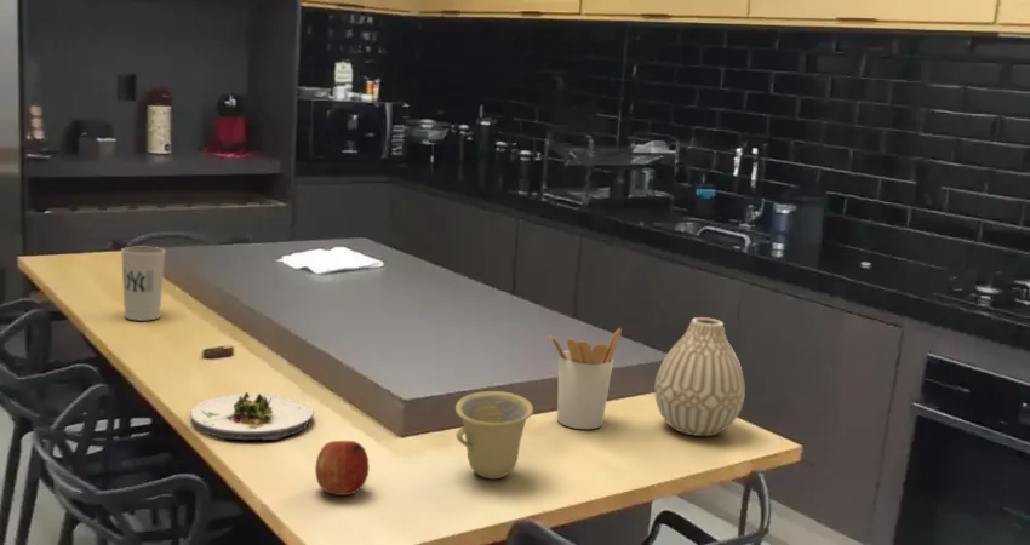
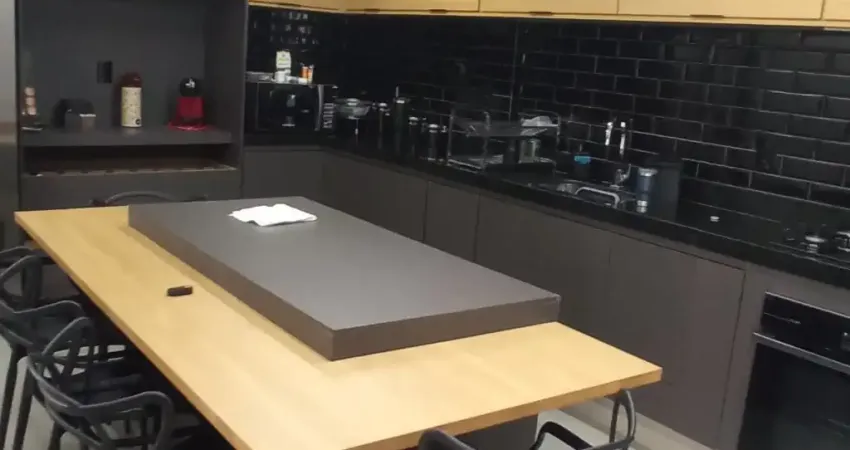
- cup (142, 283)
- cup (491, 438)
- fruit (342, 465)
- vase (700, 374)
- utensil holder (584, 377)
- salad plate (251, 407)
